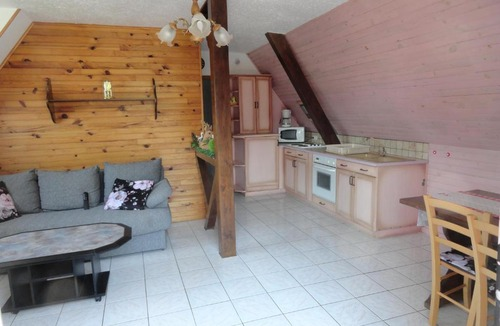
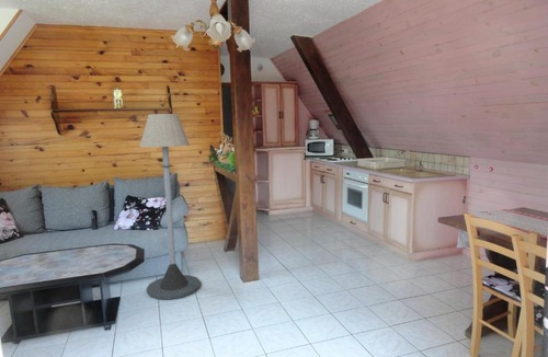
+ floor lamp (169, 204)
